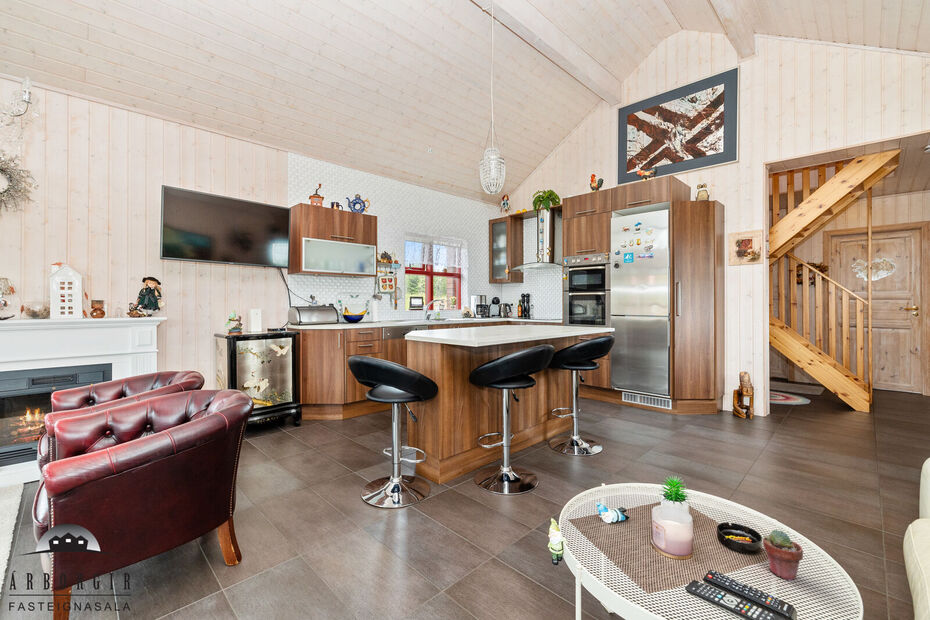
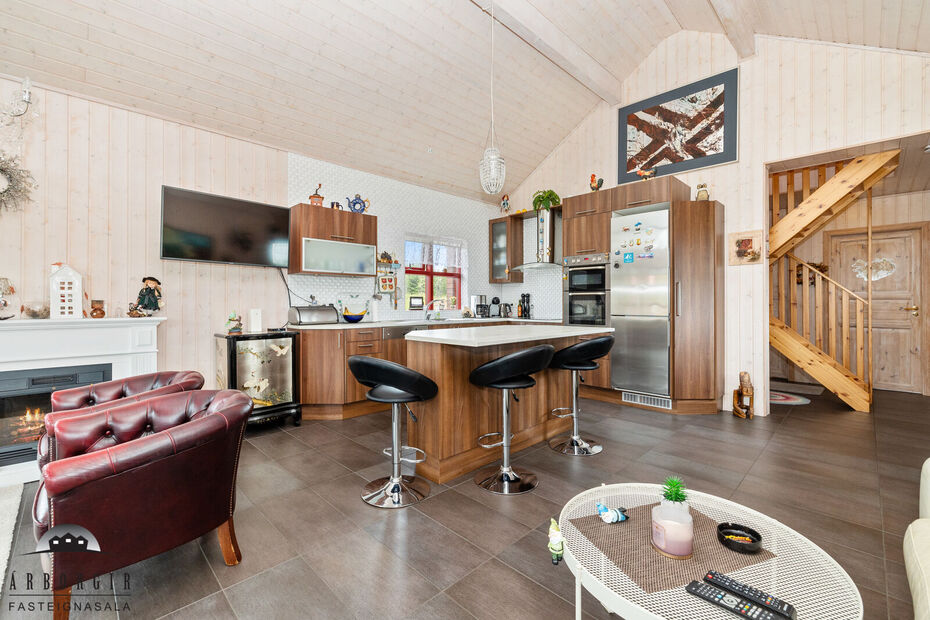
- potted succulent (782, 552)
